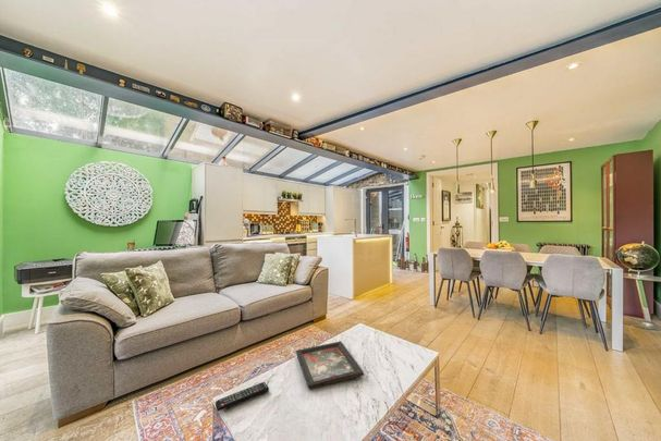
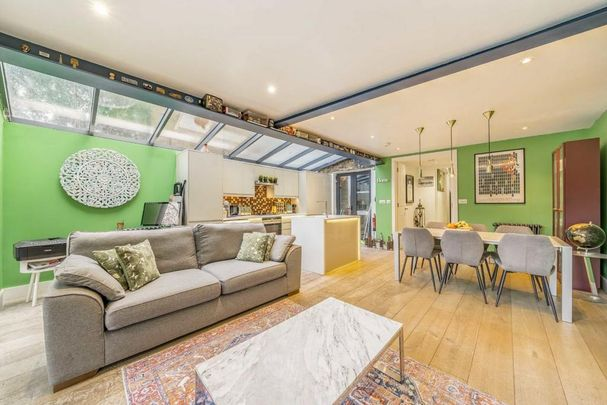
- decorative tray (327, 360)
- remote control (243, 395)
